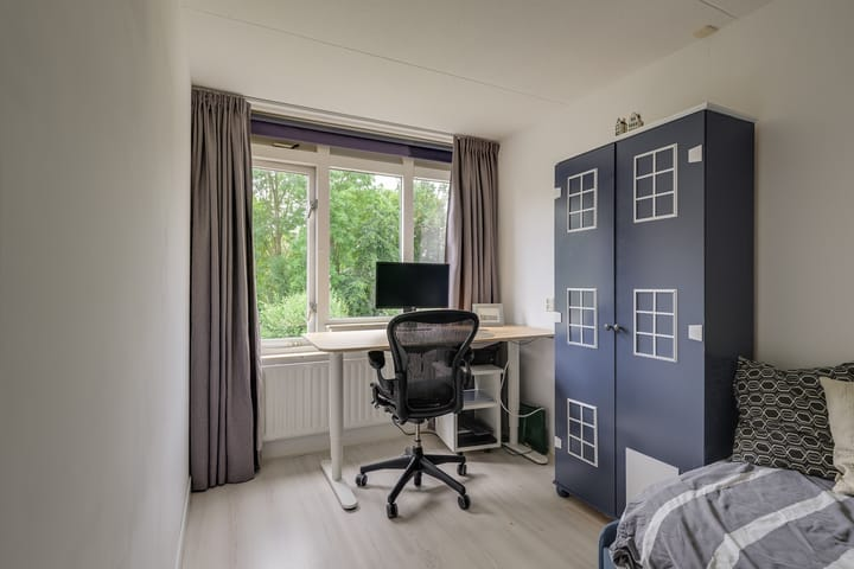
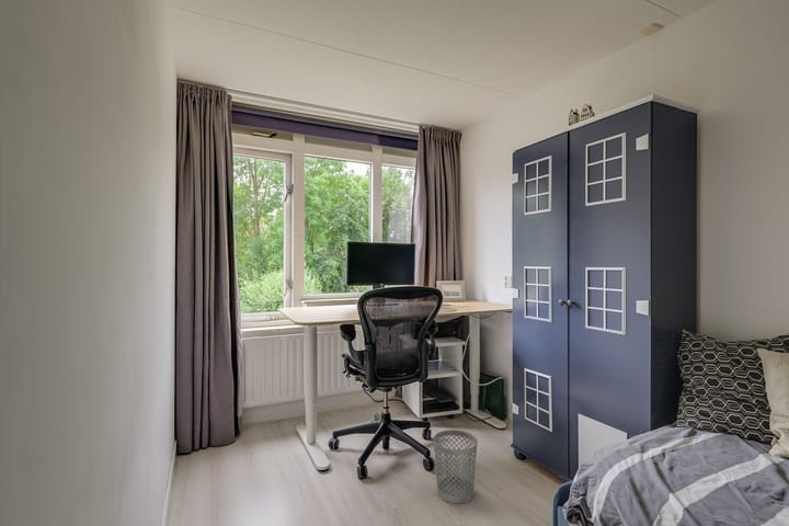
+ wastebasket (454, 466)
